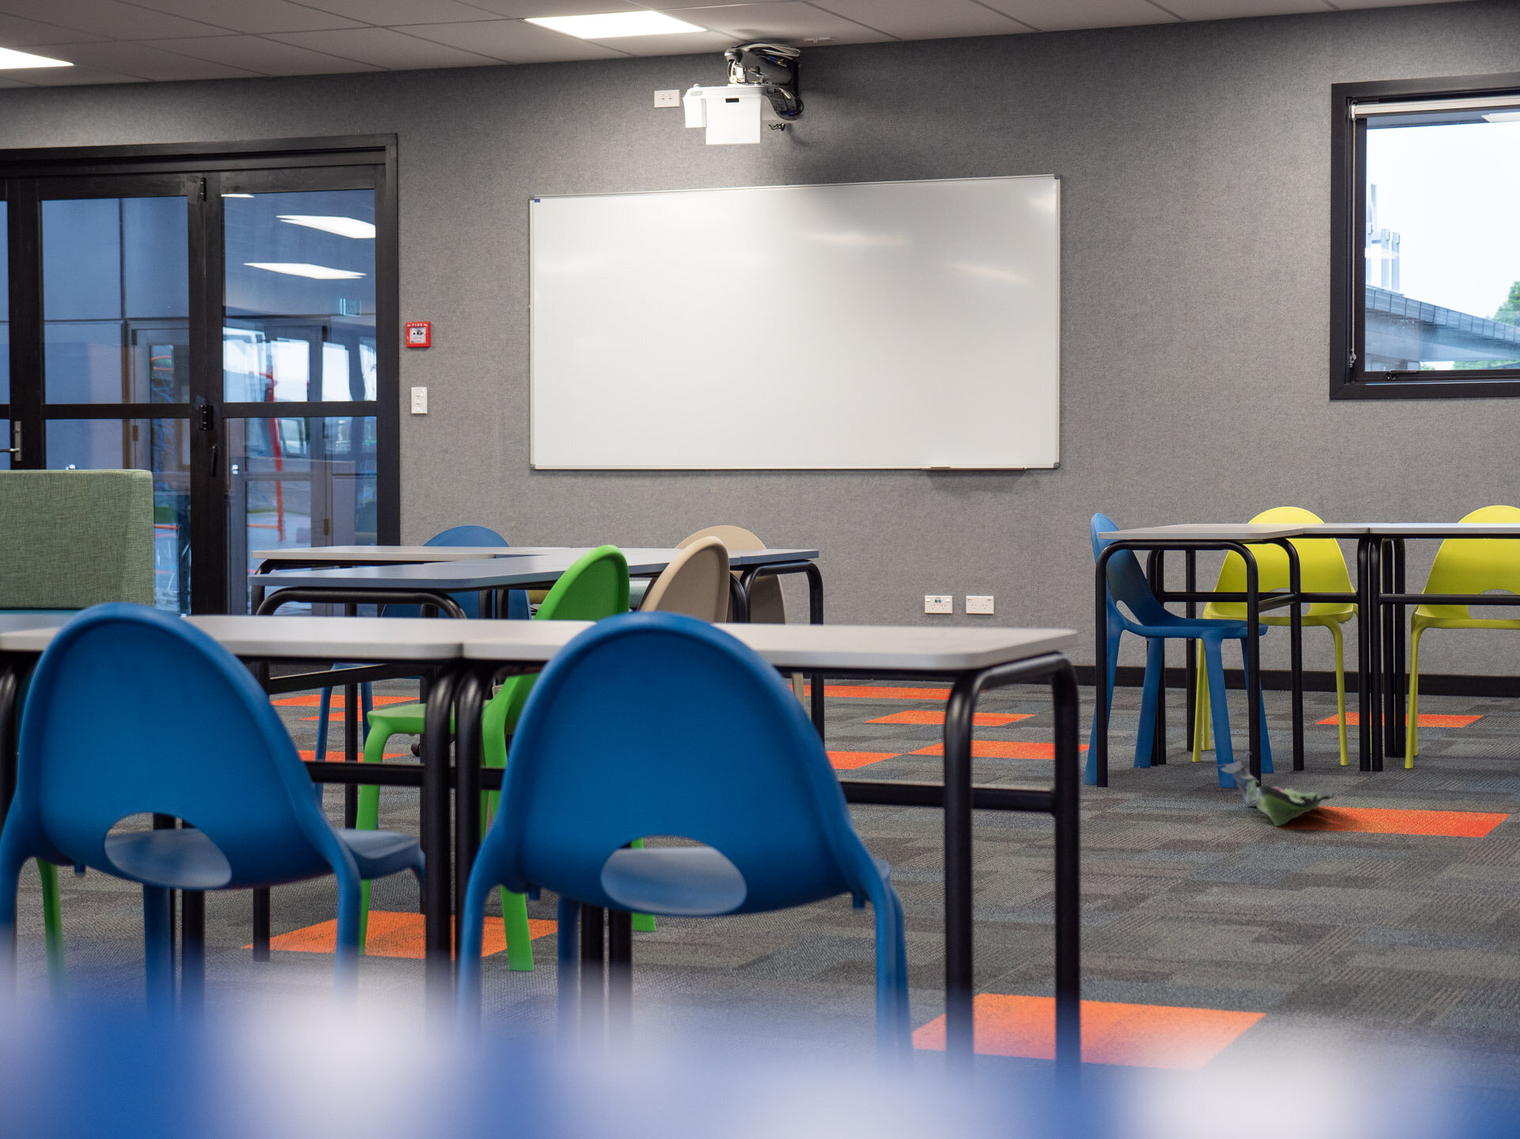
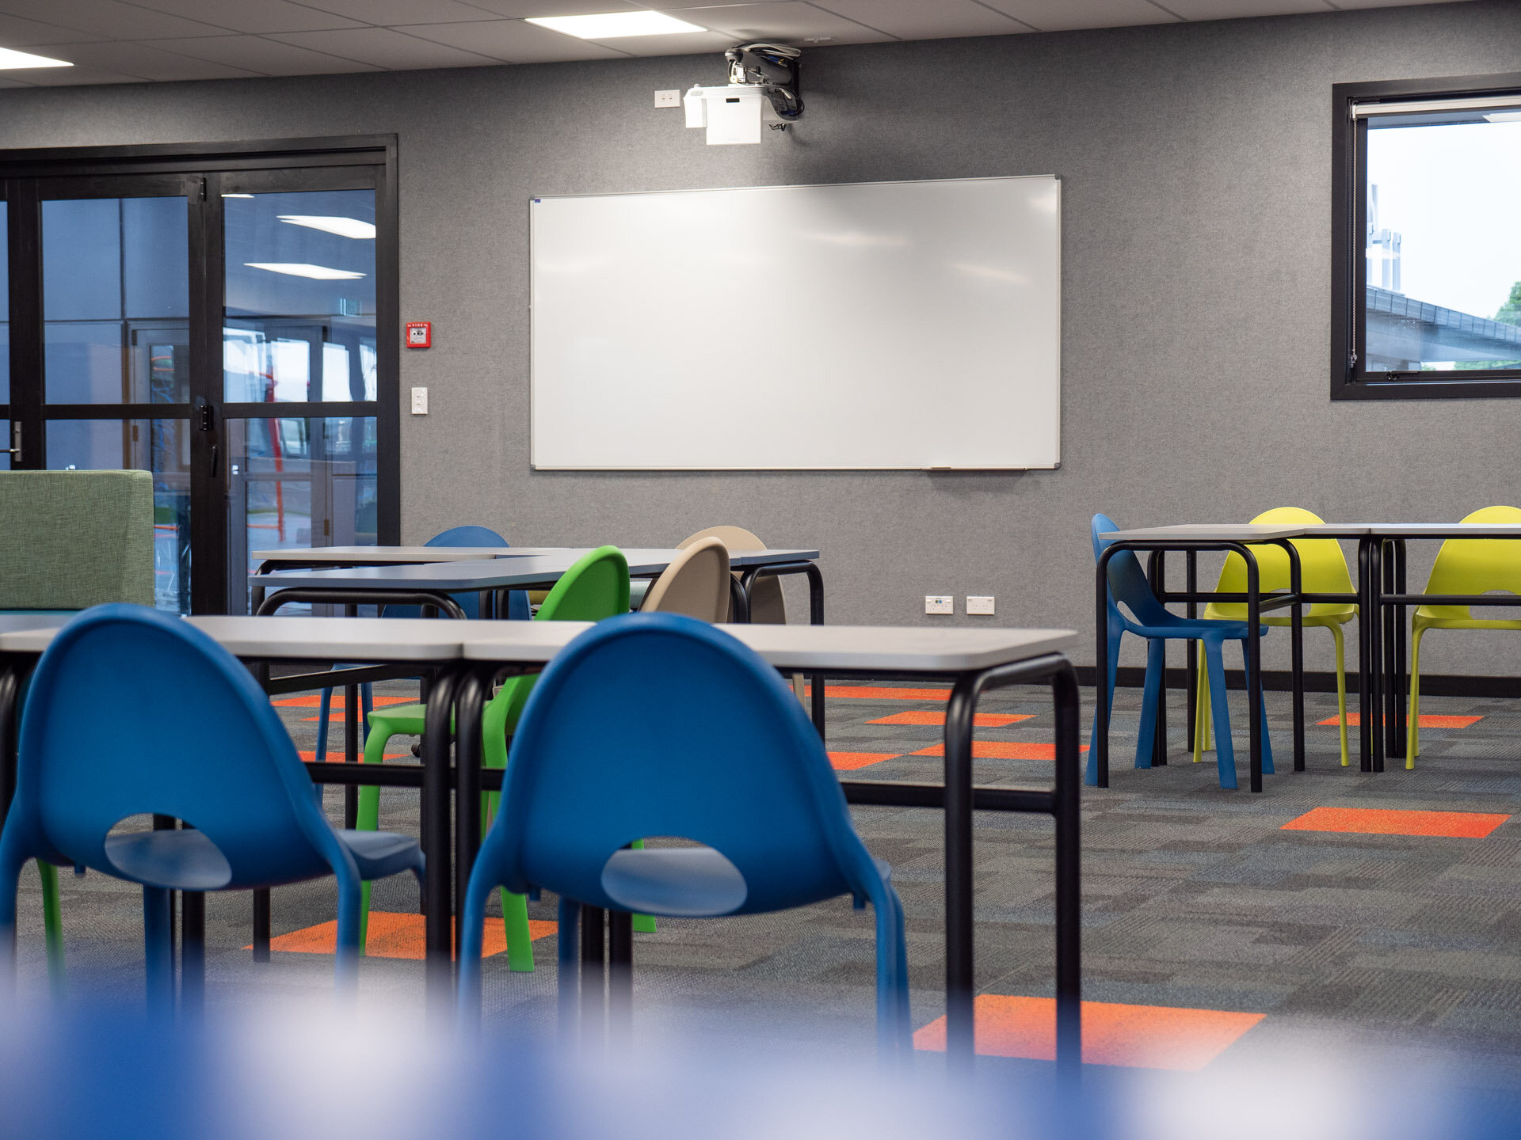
- backpack (1278, 787)
